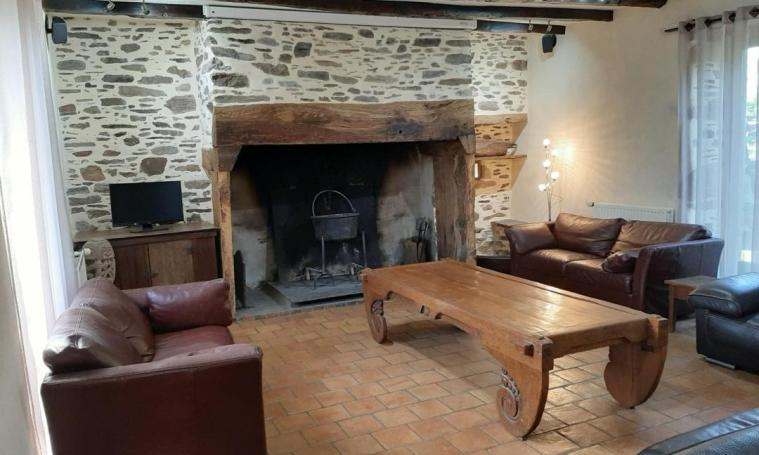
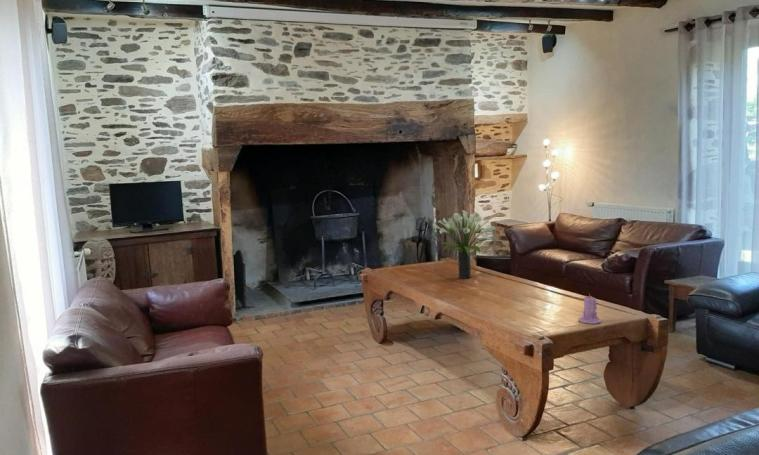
+ potted plant (465, 243)
+ candle (589, 307)
